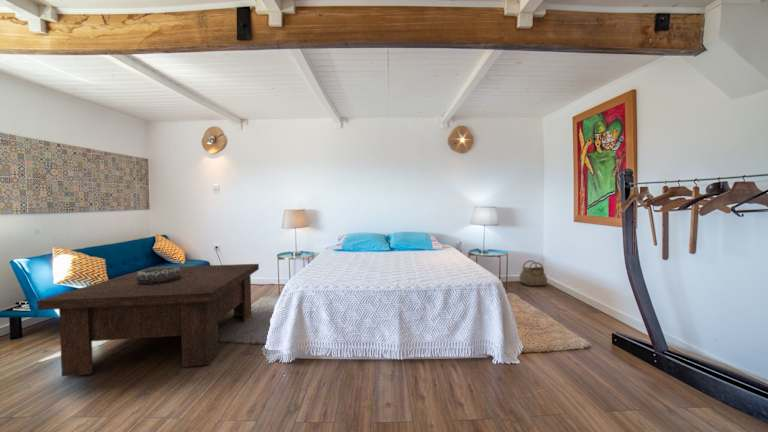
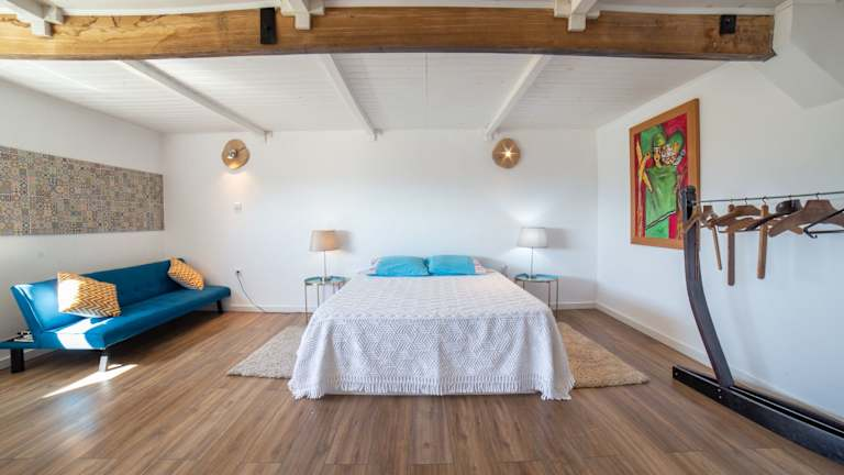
- coffee table (175, 308)
- basket (533, 272)
- decorative bowl (159, 274)
